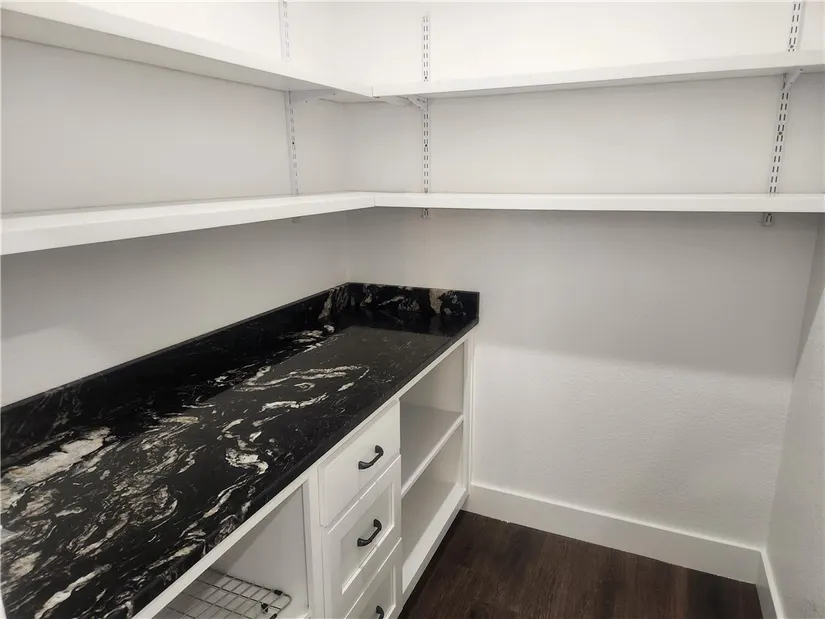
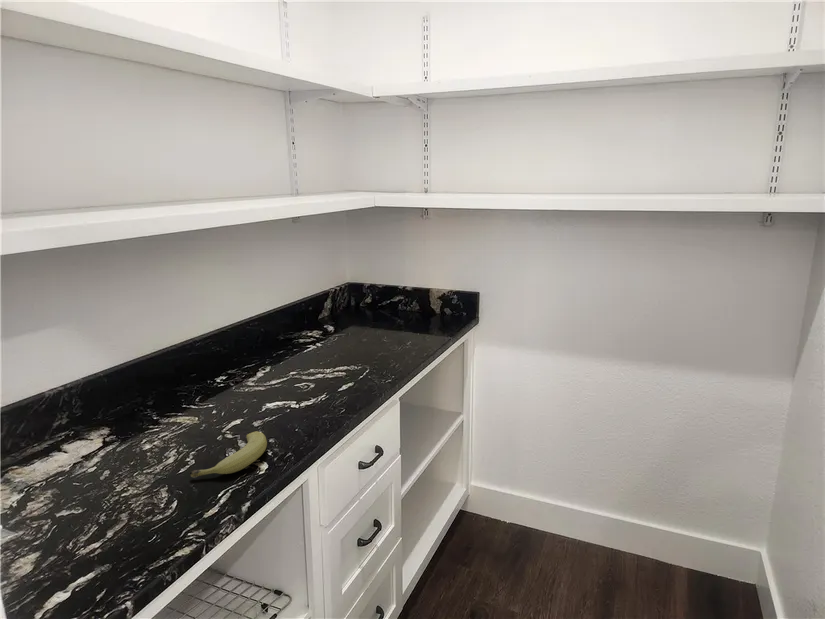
+ fruit (237, 452)
